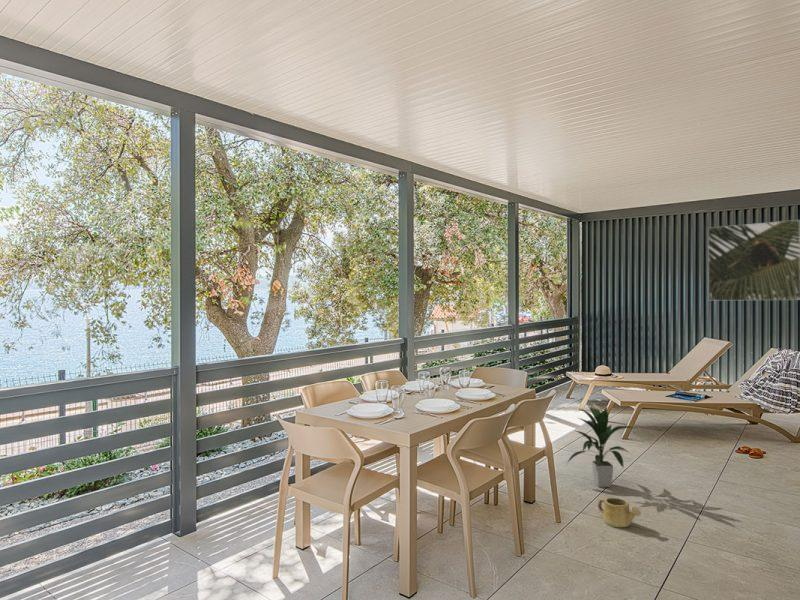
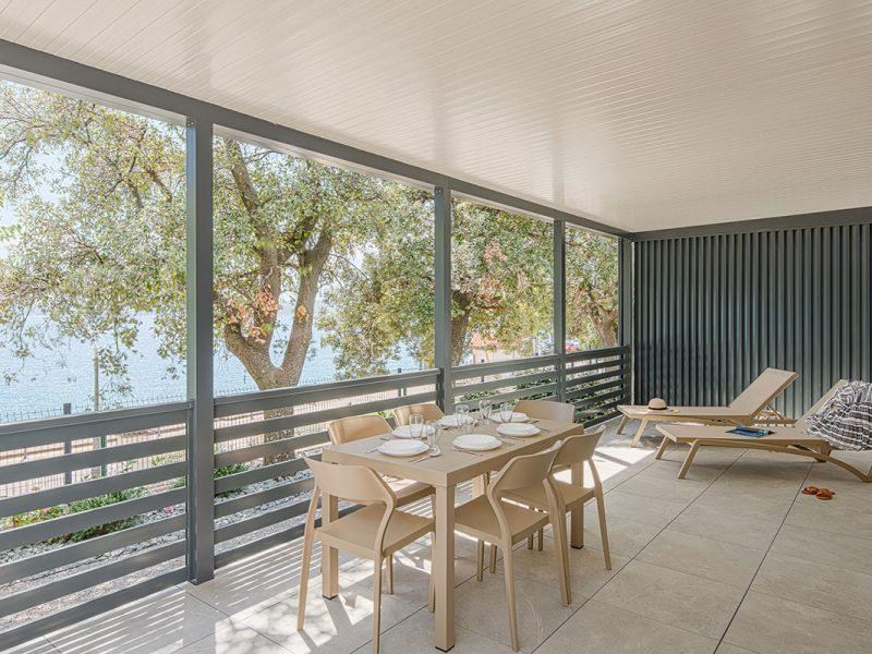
- indoor plant (598, 444)
- watering can (618, 512)
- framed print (752, 262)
